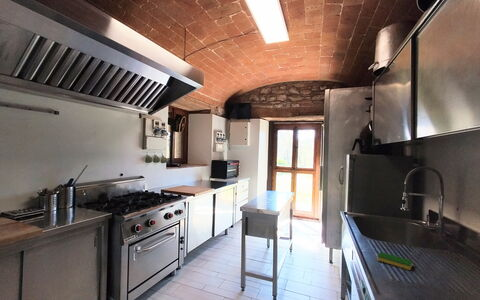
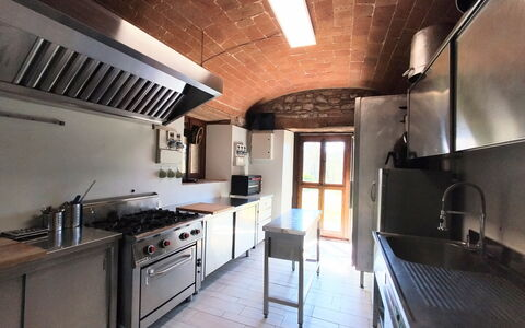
- dish sponge (394, 260)
